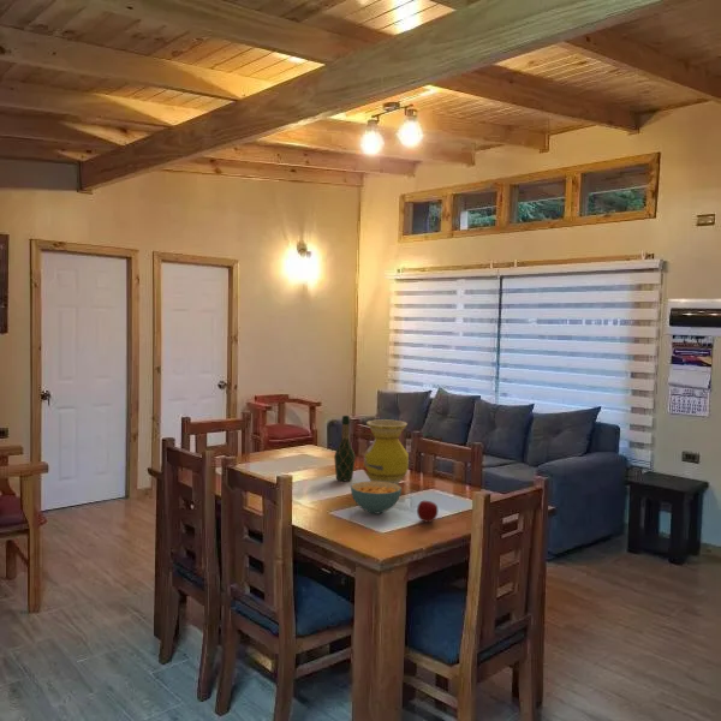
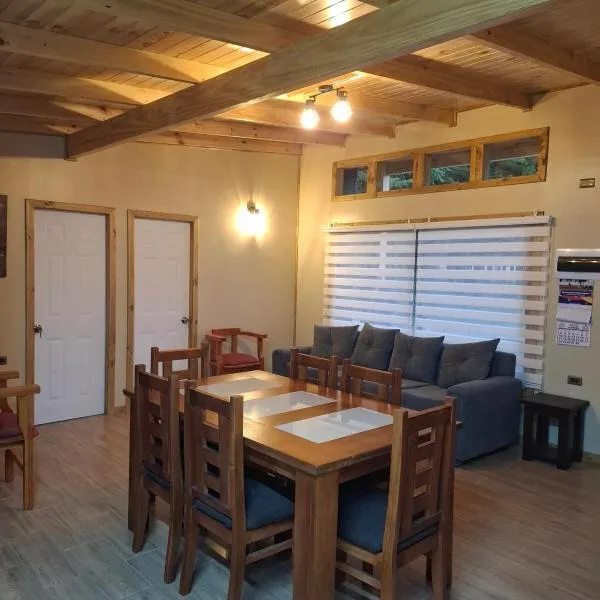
- vase (386, 457)
- wine bottle (345, 447)
- apple (427, 511)
- cereal bowl (375, 499)
